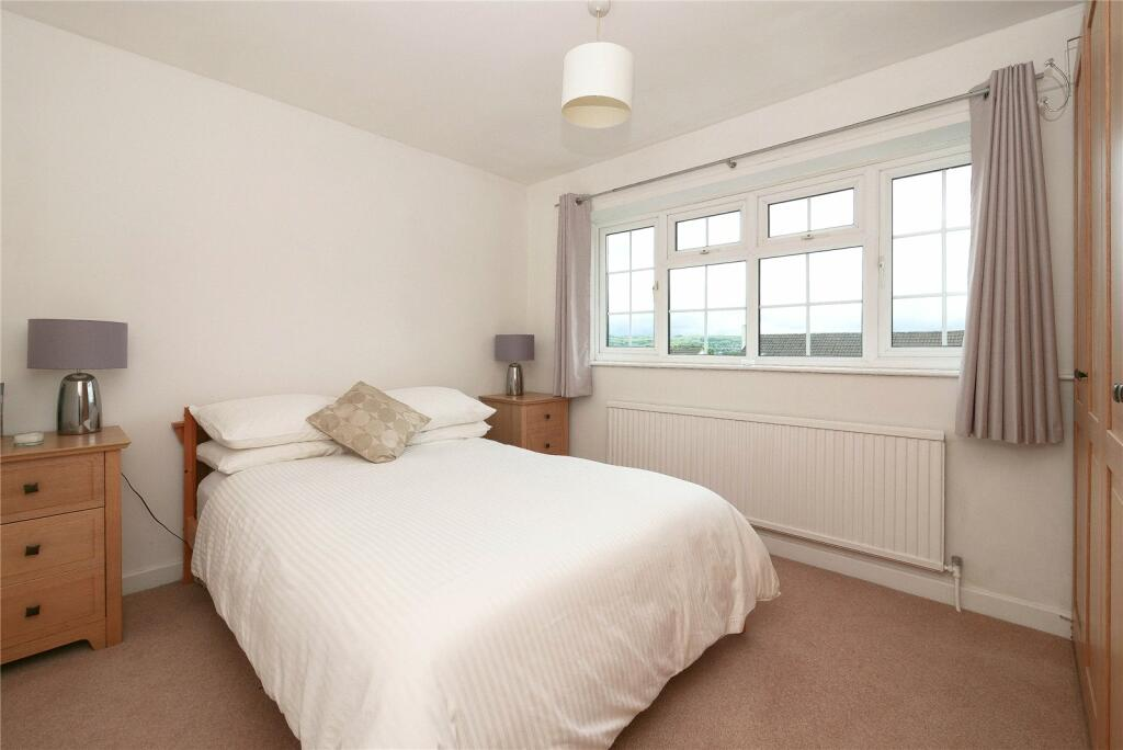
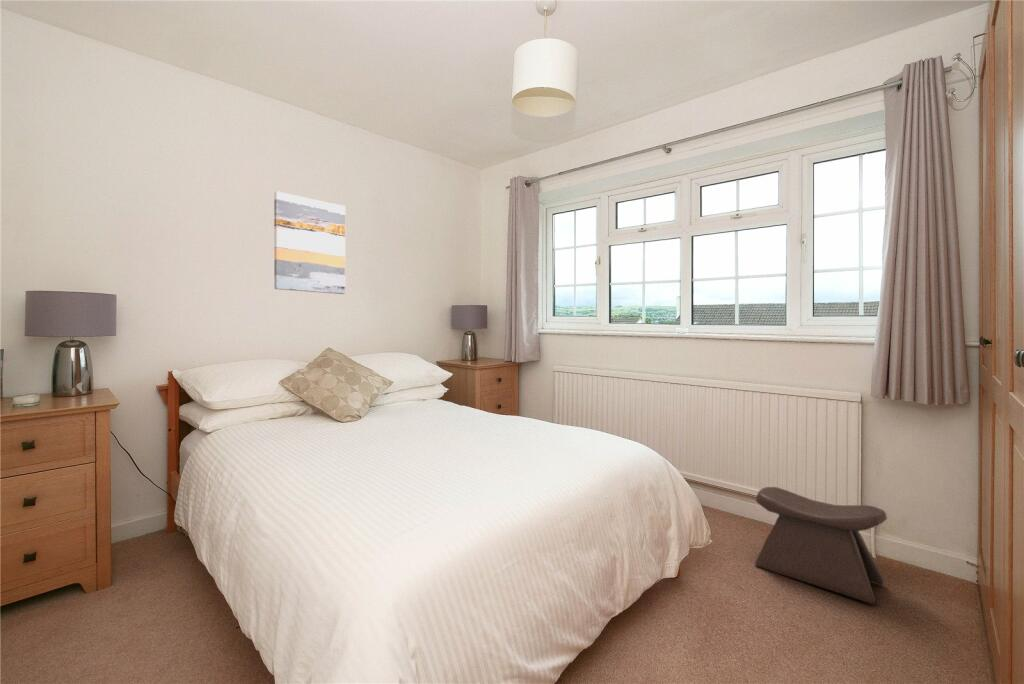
+ wall art (311, 245)
+ stool (816, 537)
